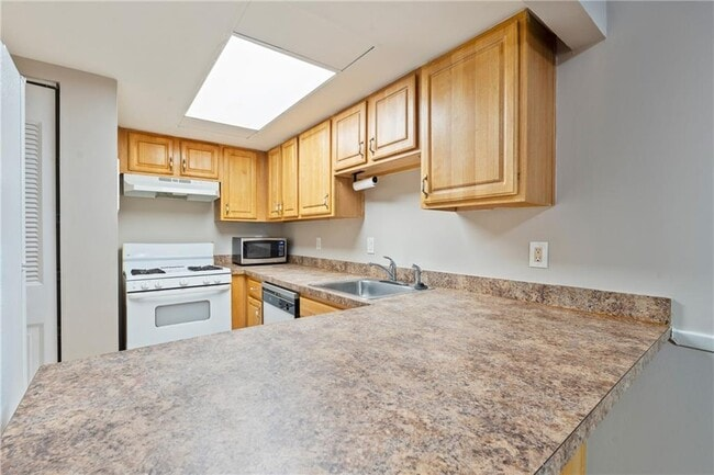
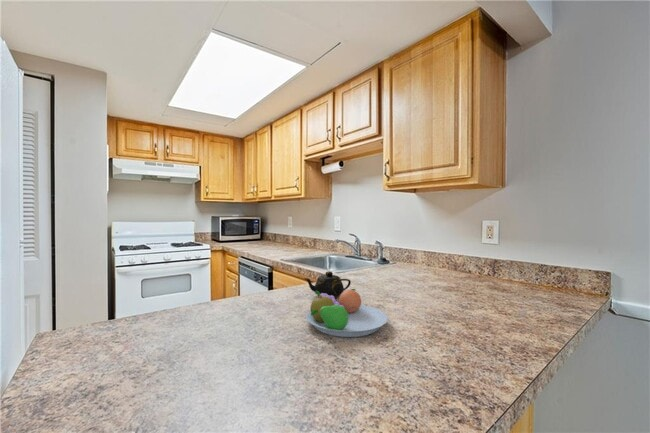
+ teapot (327, 283)
+ fruit bowl (343, 308)
